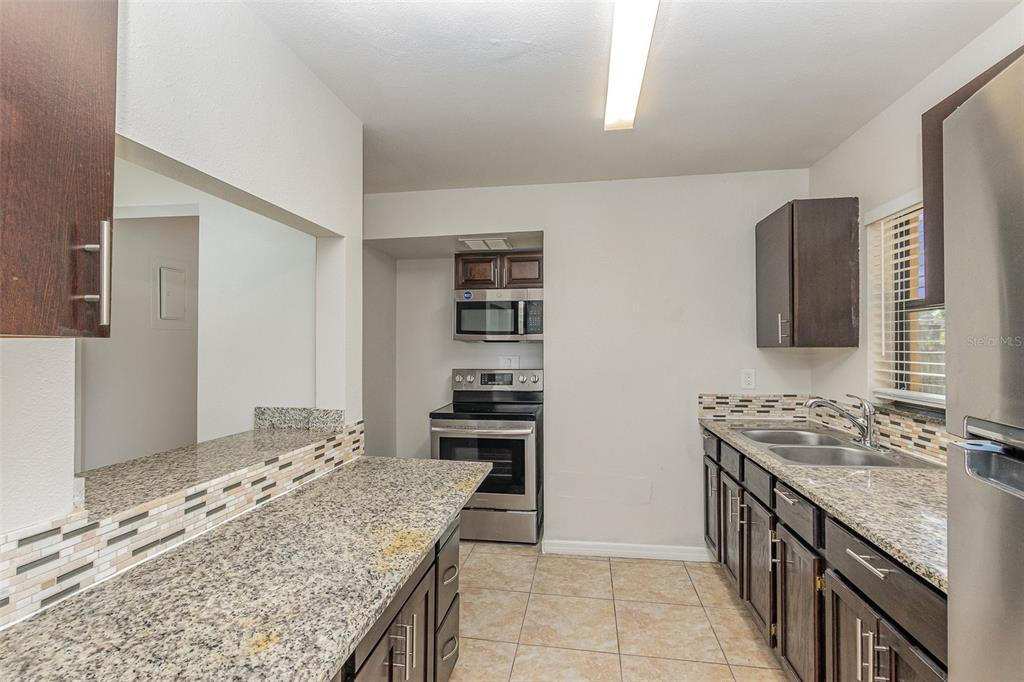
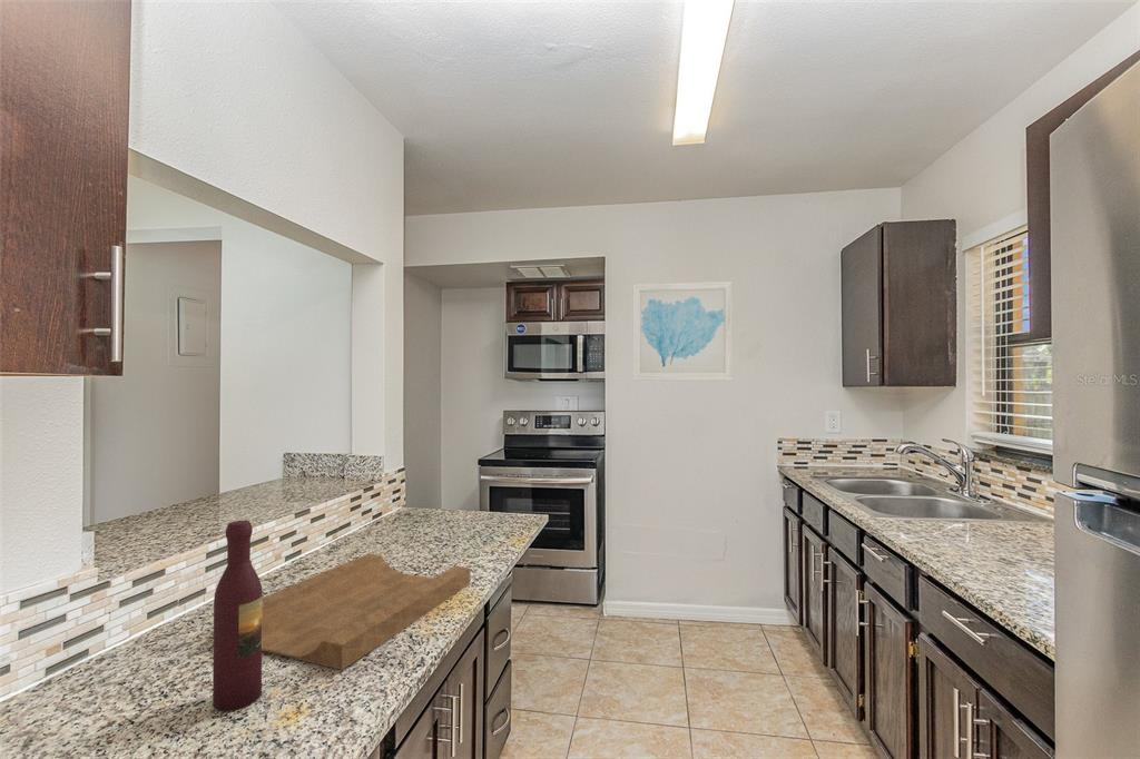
+ wine bottle (238, 610)
+ wall art (681, 331)
+ cutting board (357, 599)
